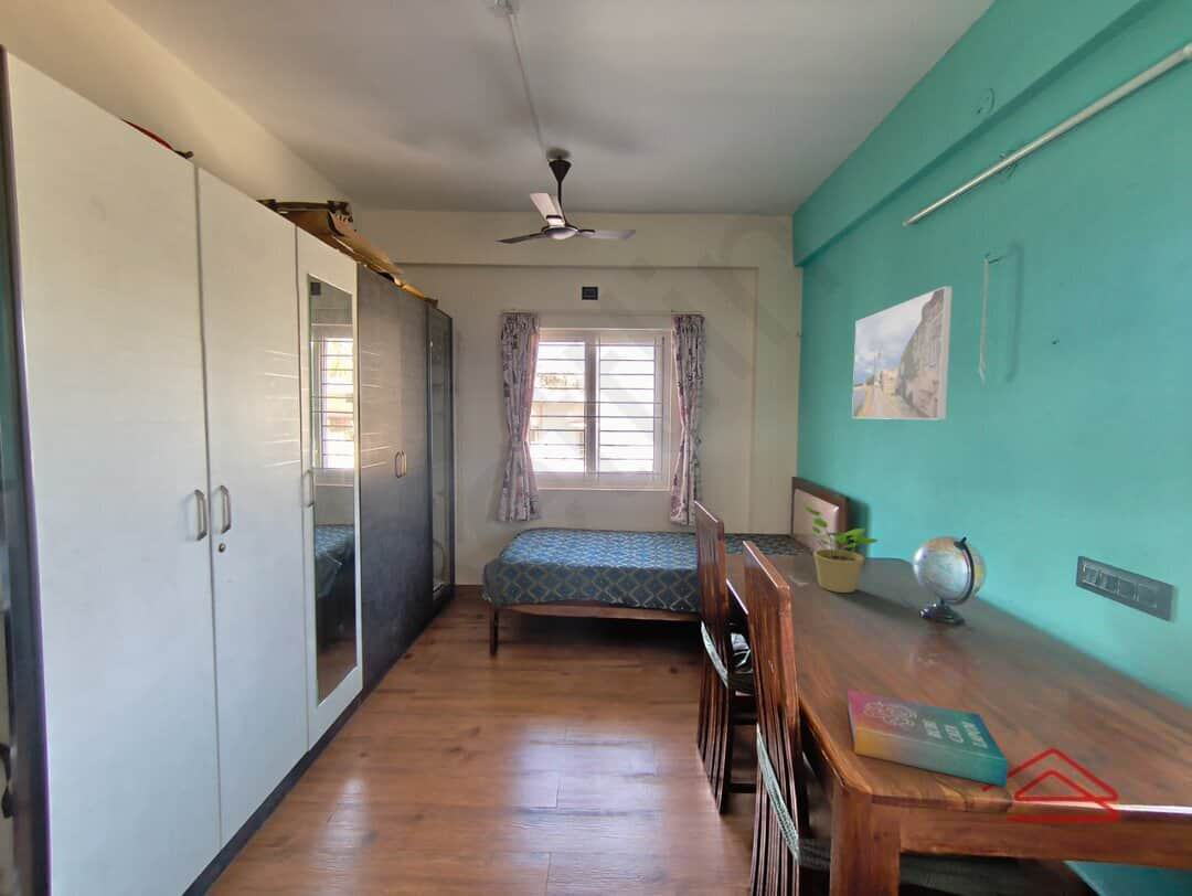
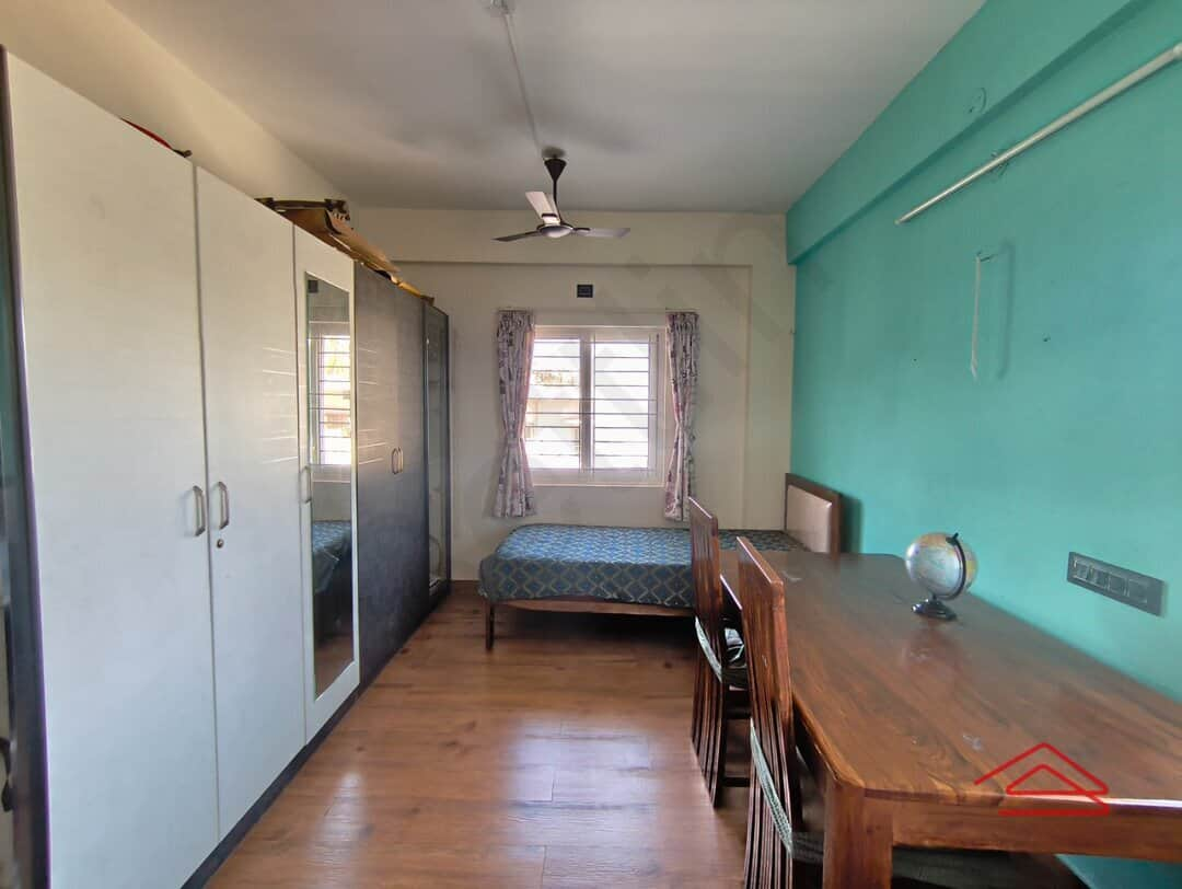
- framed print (894, 363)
- book (918, 734)
- potted plant (838, 548)
